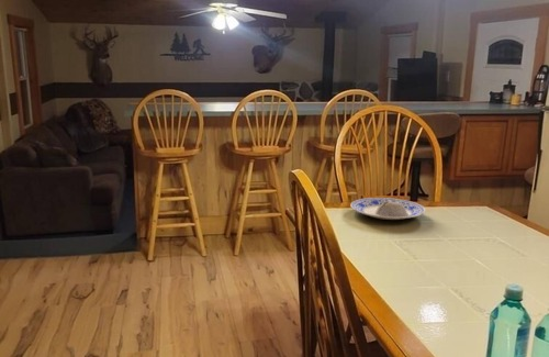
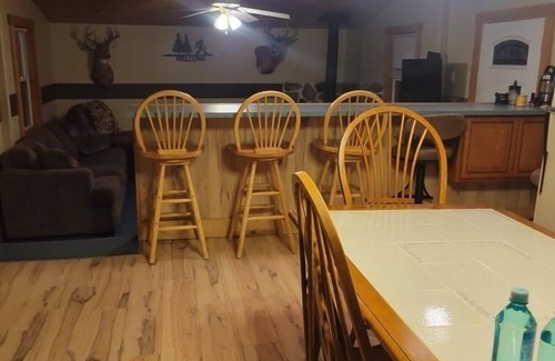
- plate (386, 207)
